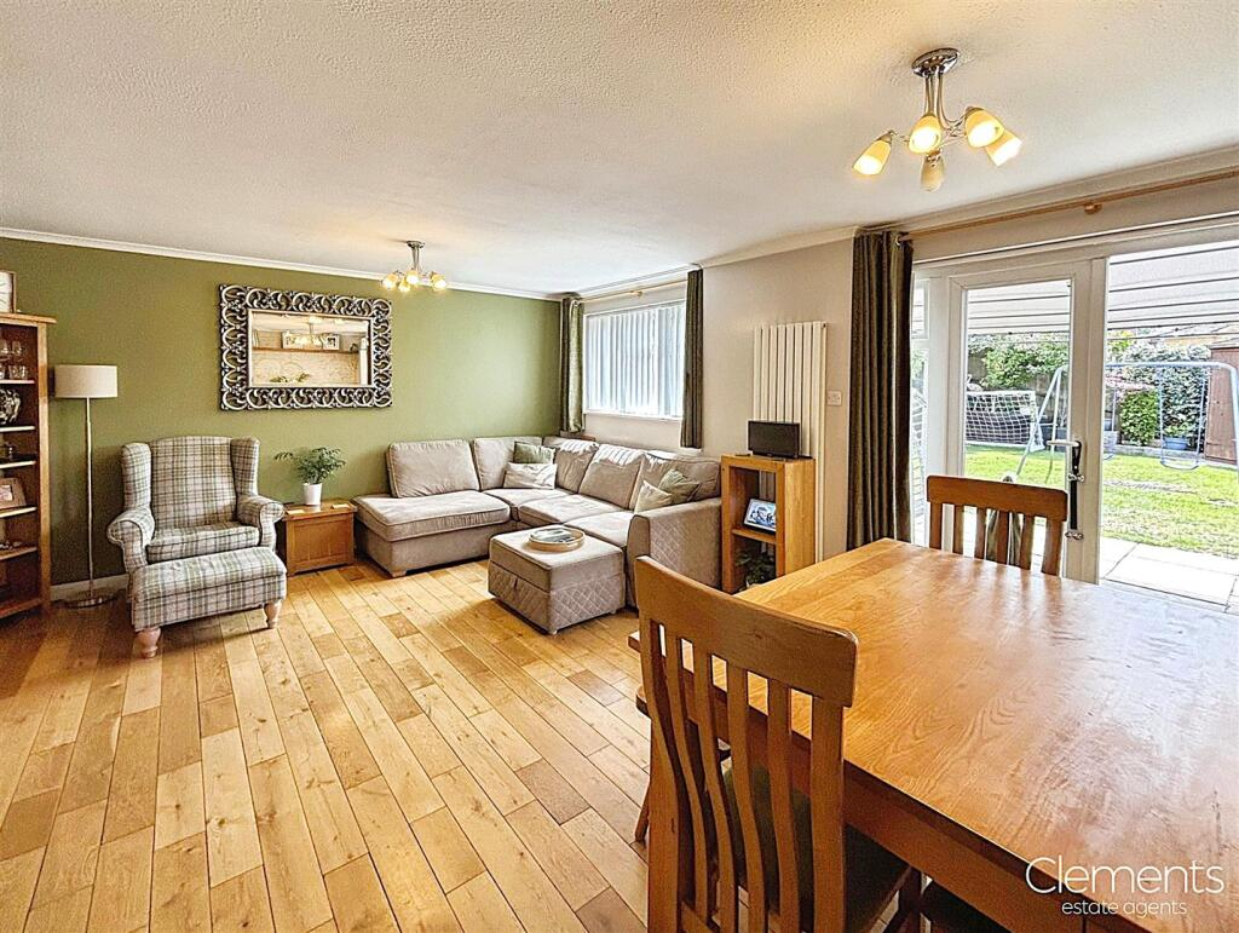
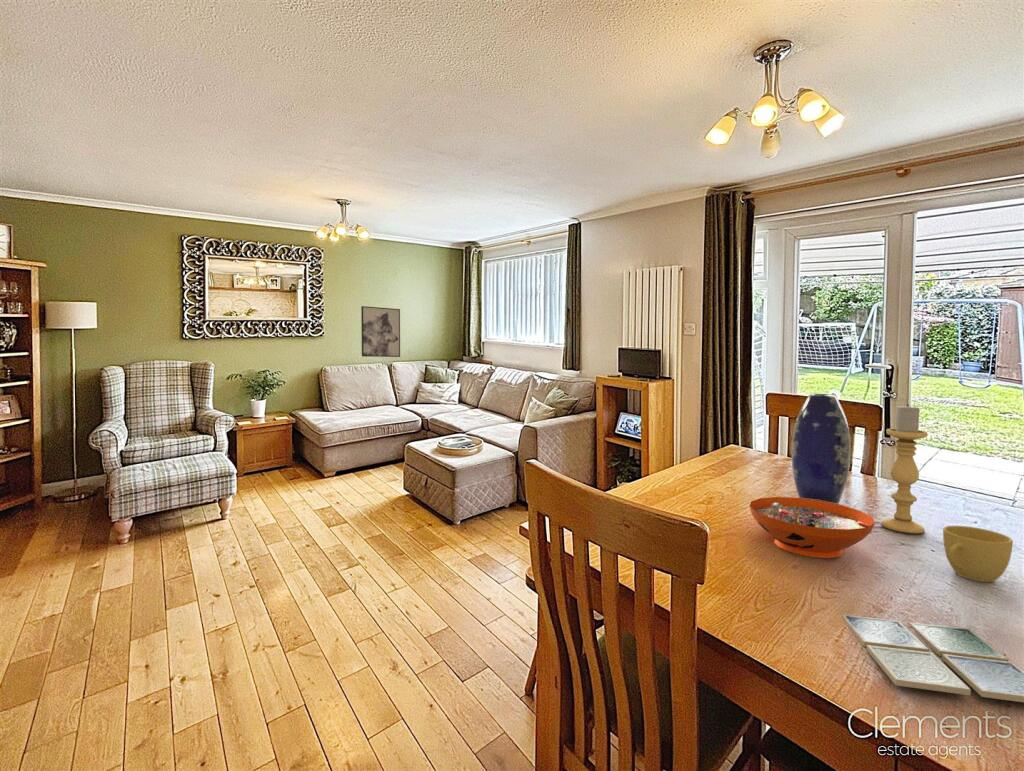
+ decorative bowl (808, 528)
+ wall art (381, 332)
+ drink coaster (936, 653)
+ cup (971, 555)
+ candle holder (905, 466)
+ vase (820, 450)
